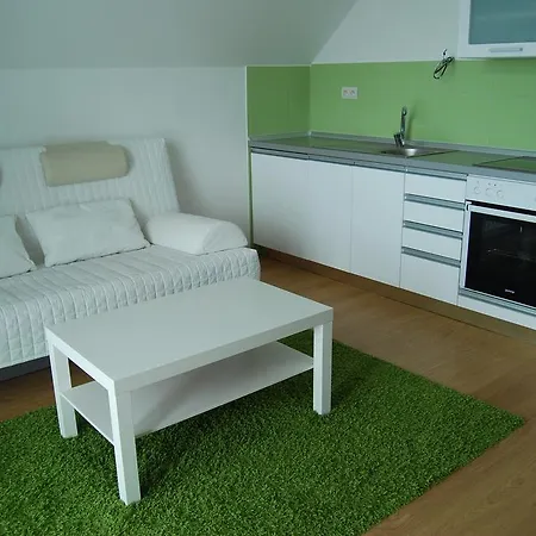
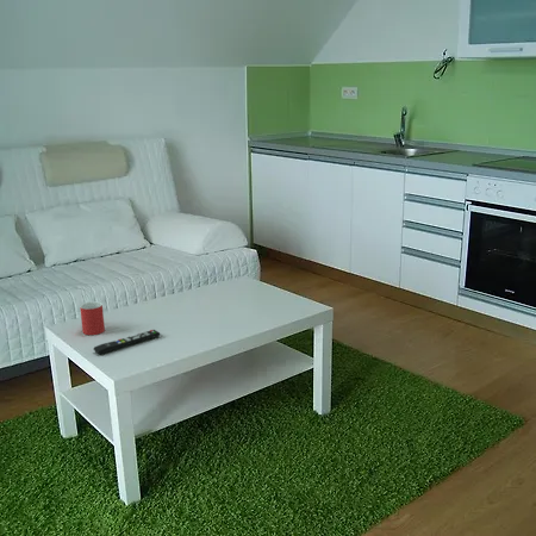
+ mug (91, 316)
+ remote control (127, 341)
